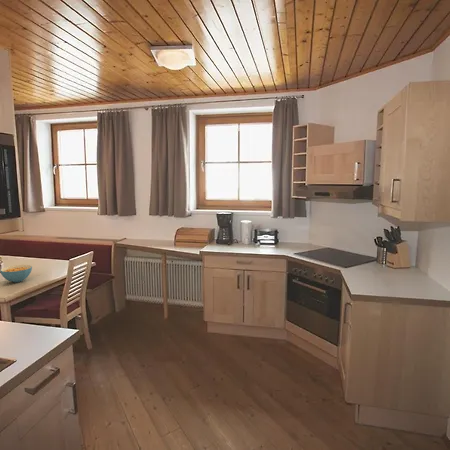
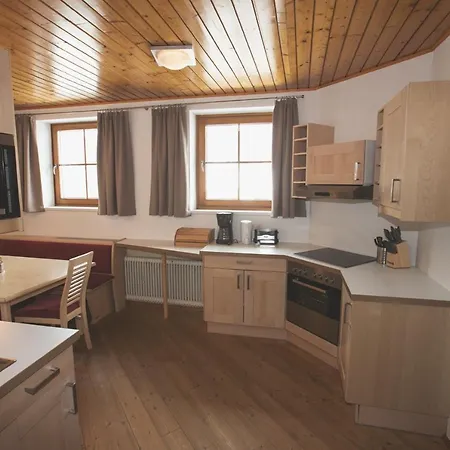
- cereal bowl (16, 274)
